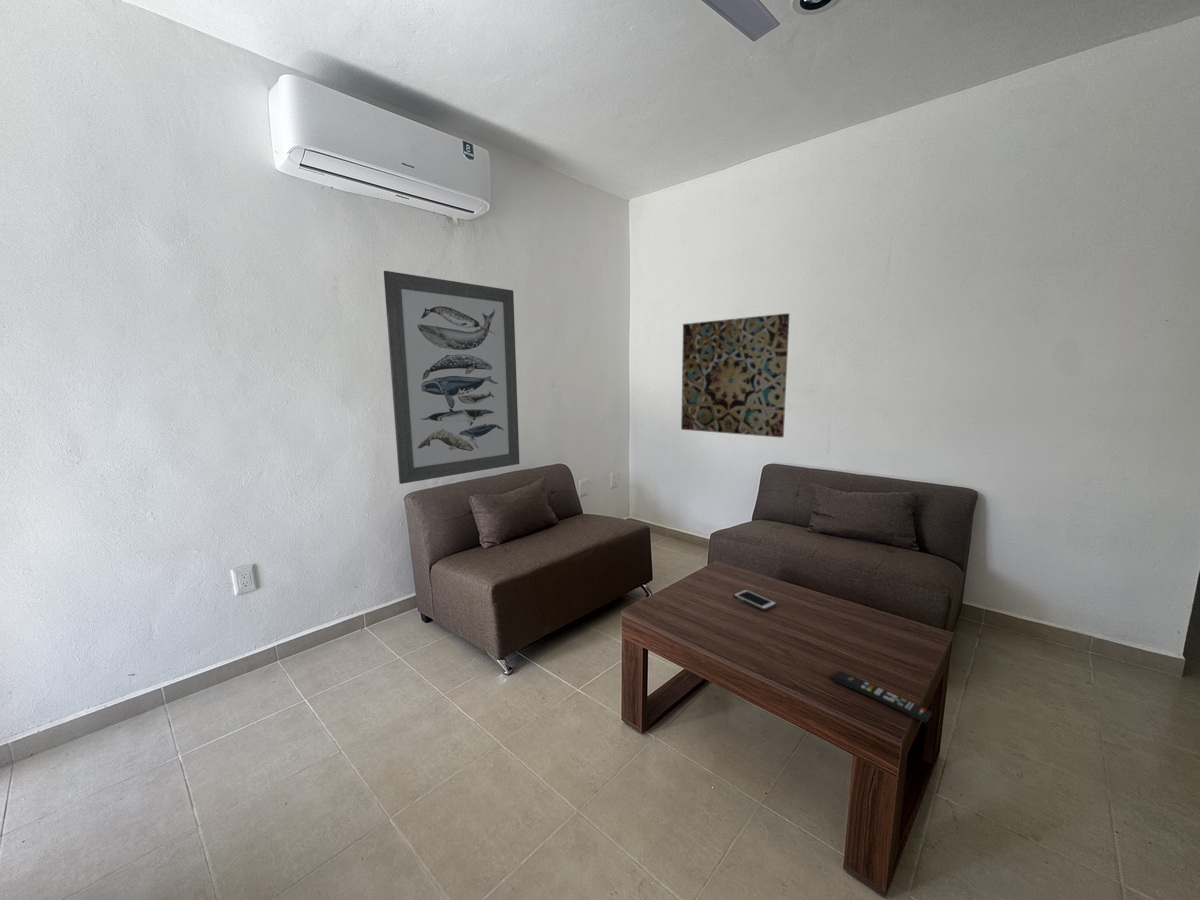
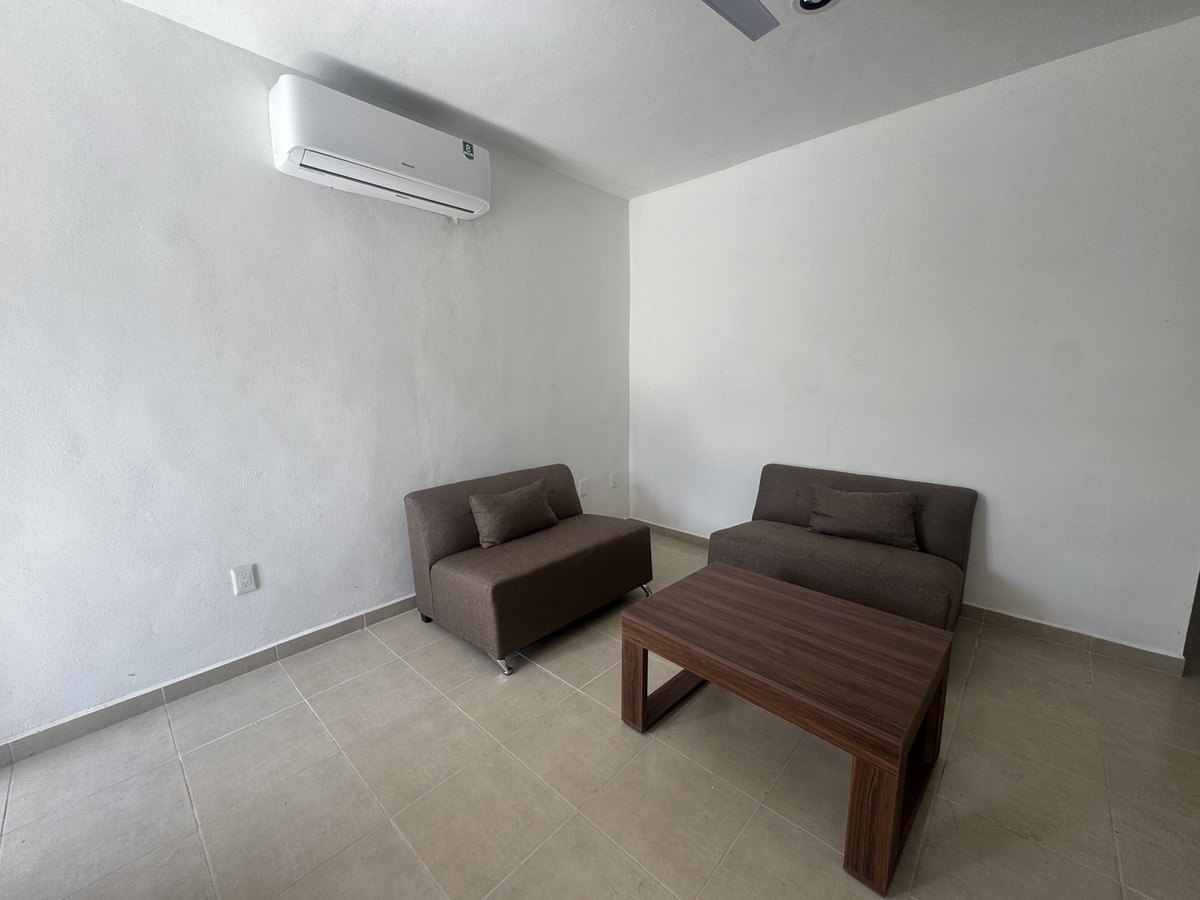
- remote control (878, 694)
- cell phone (754, 599)
- wall art (730, 377)
- wall art (460, 380)
